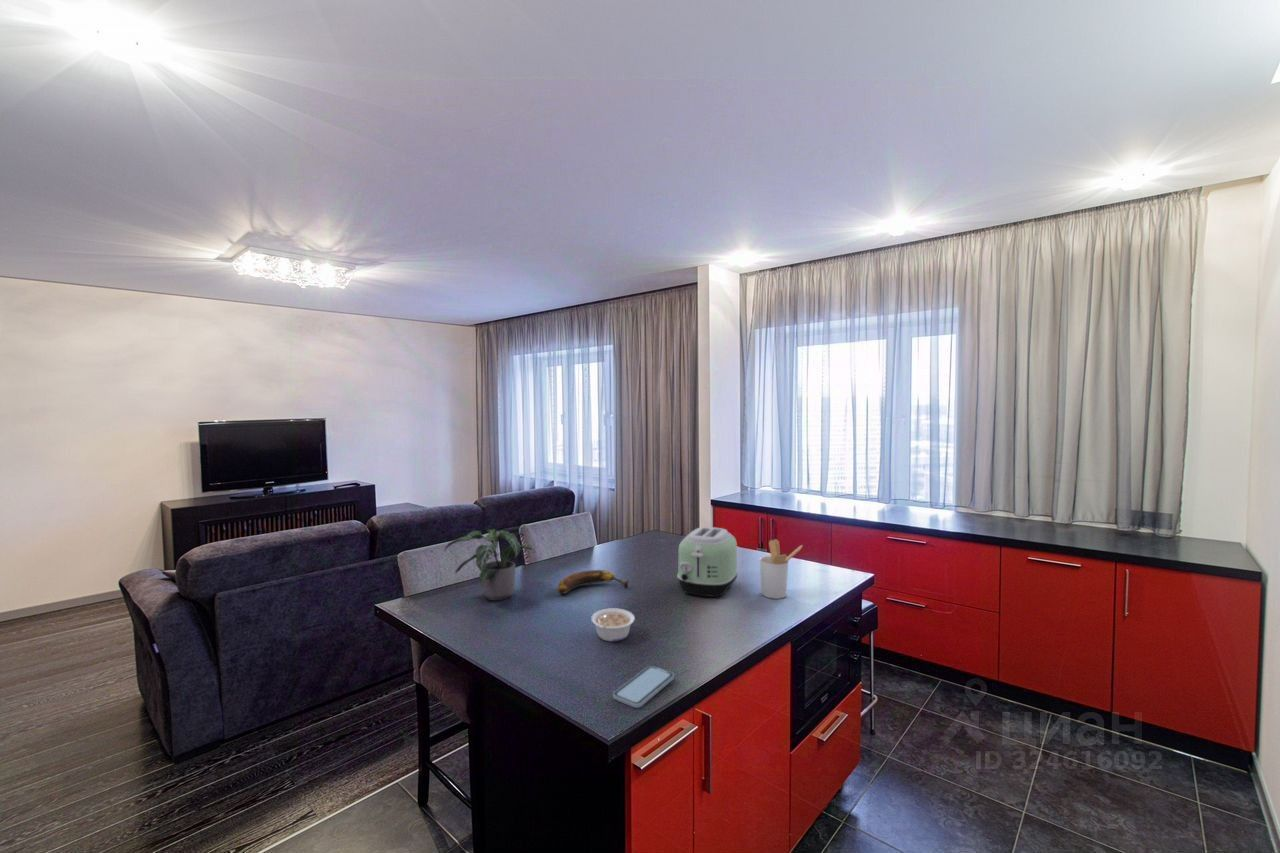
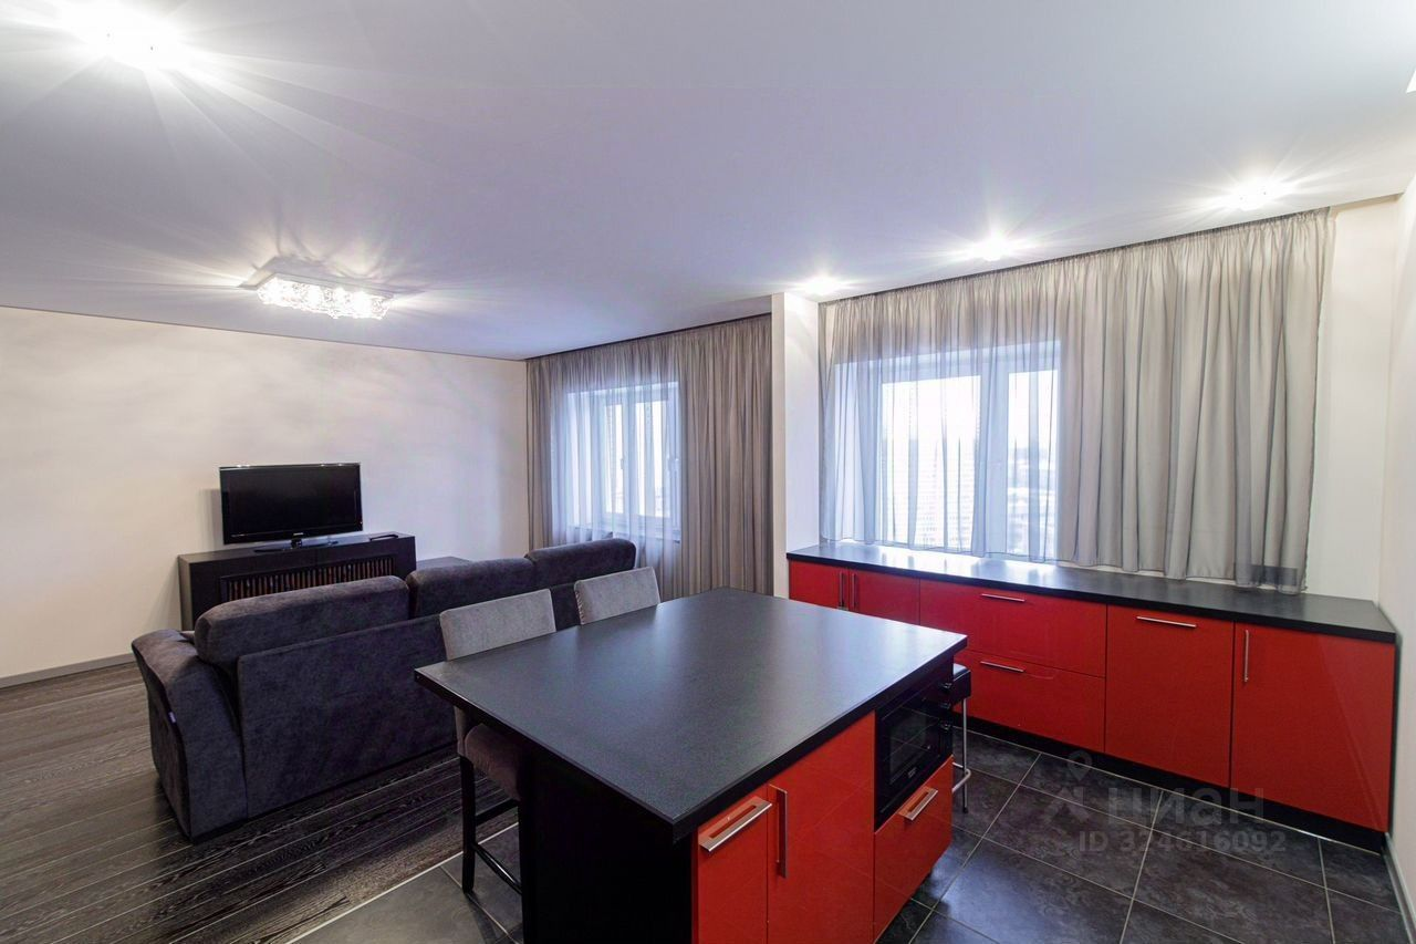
- legume (613, 625)
- banana (589, 581)
- utensil holder (781, 569)
- potted plant (492, 564)
- smartphone (644, 685)
- toaster (707, 560)
